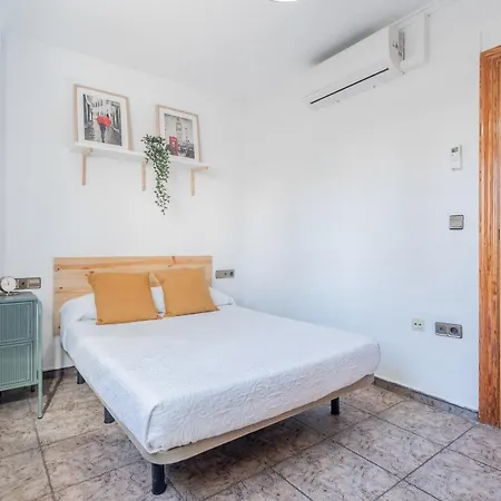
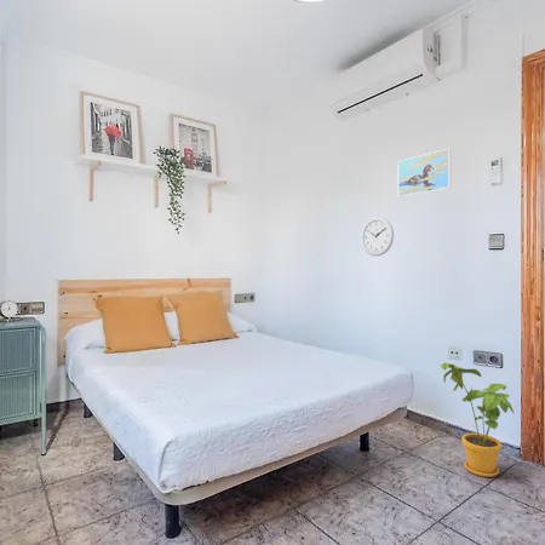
+ wall clock (375, 236)
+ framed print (423, 174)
+ house plant (484, 414)
